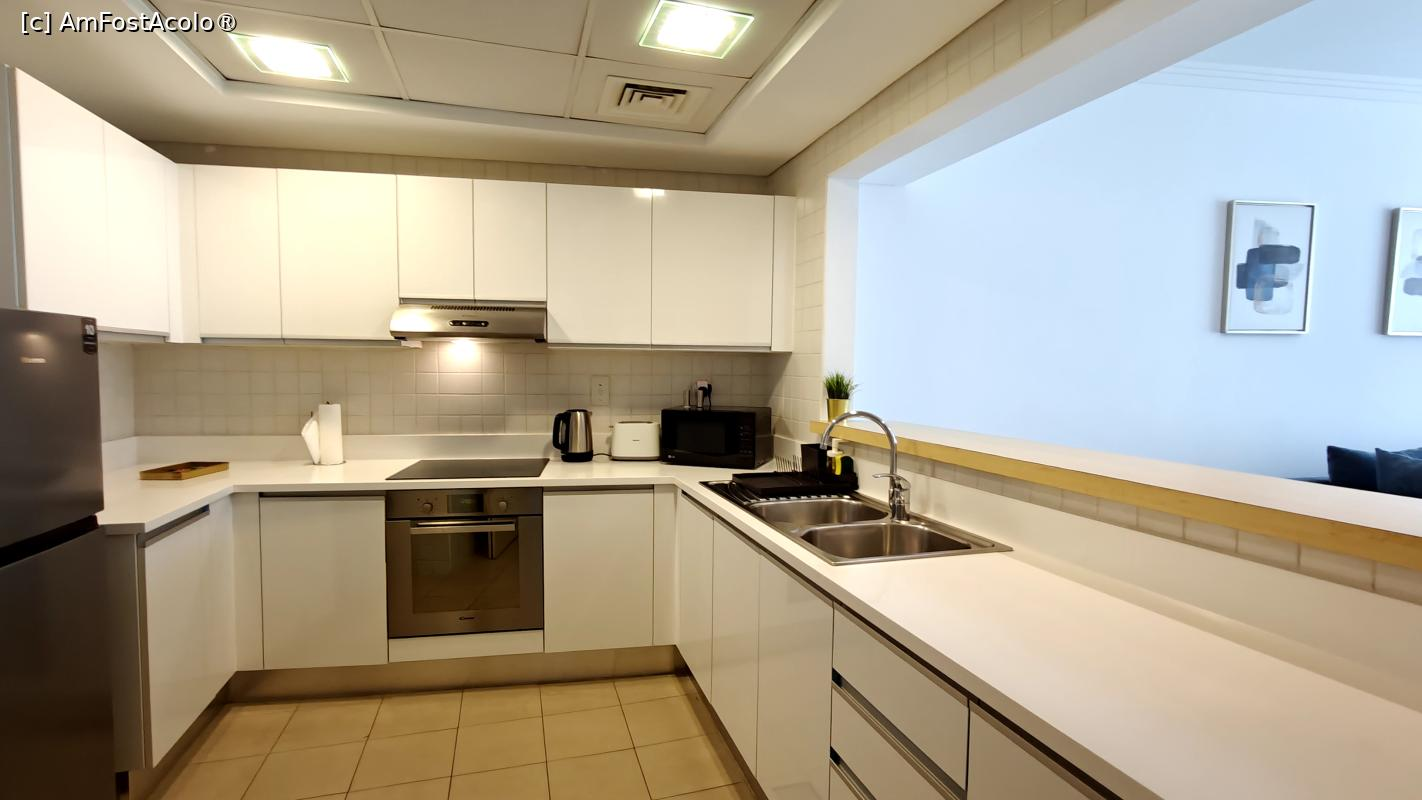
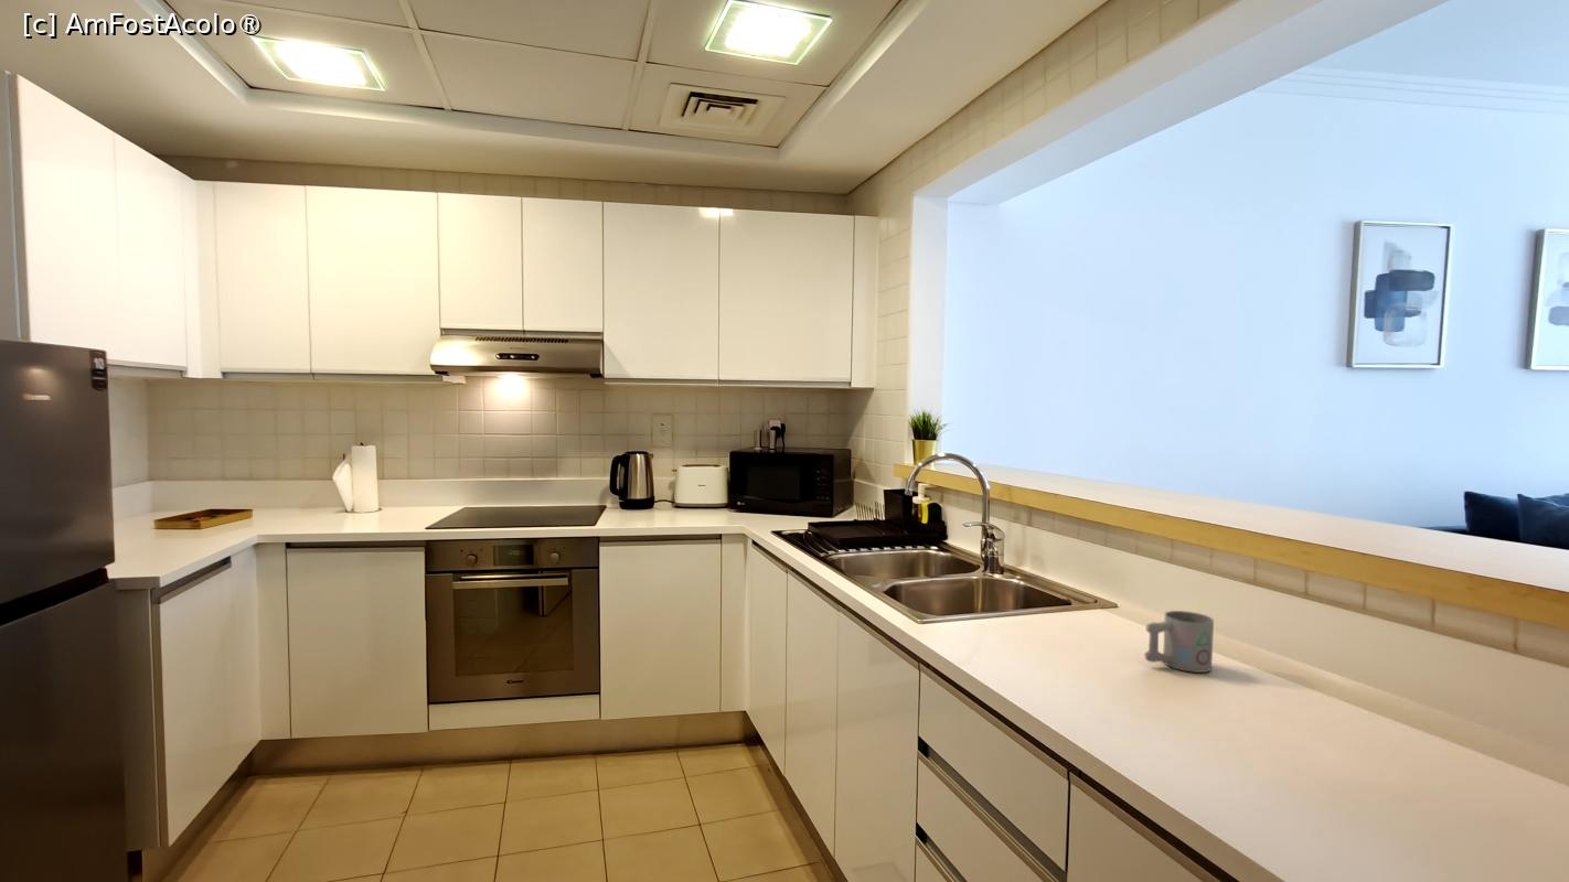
+ mug (1177, 641)
